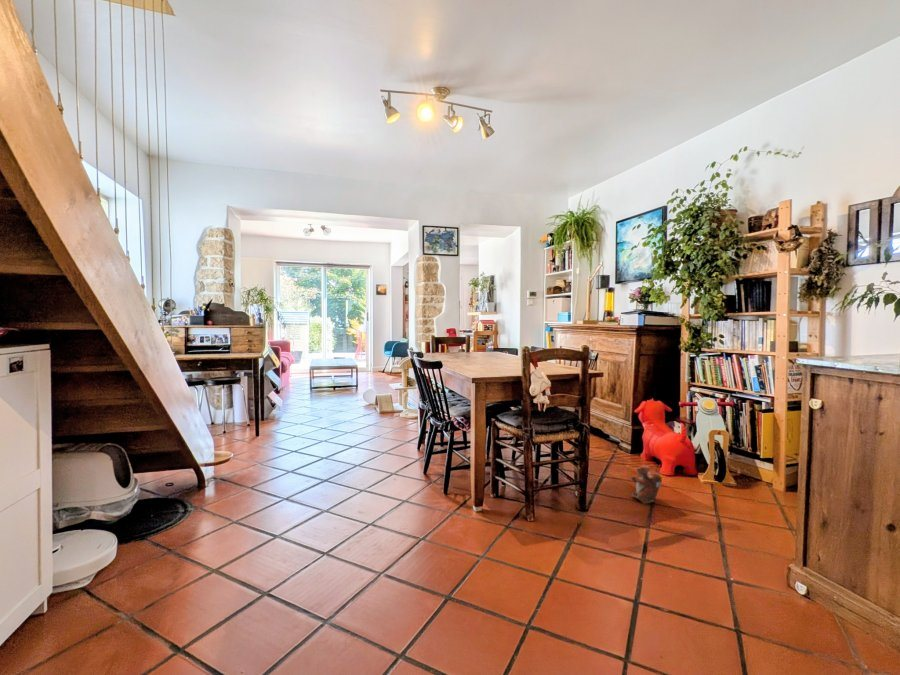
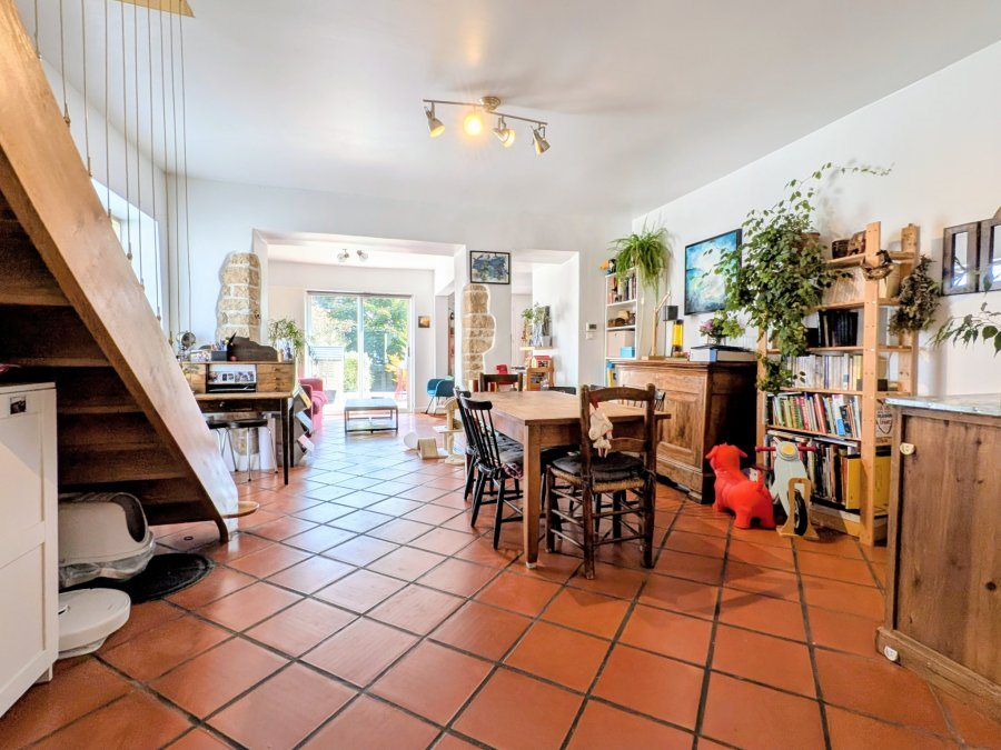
- plush toy (643, 482)
